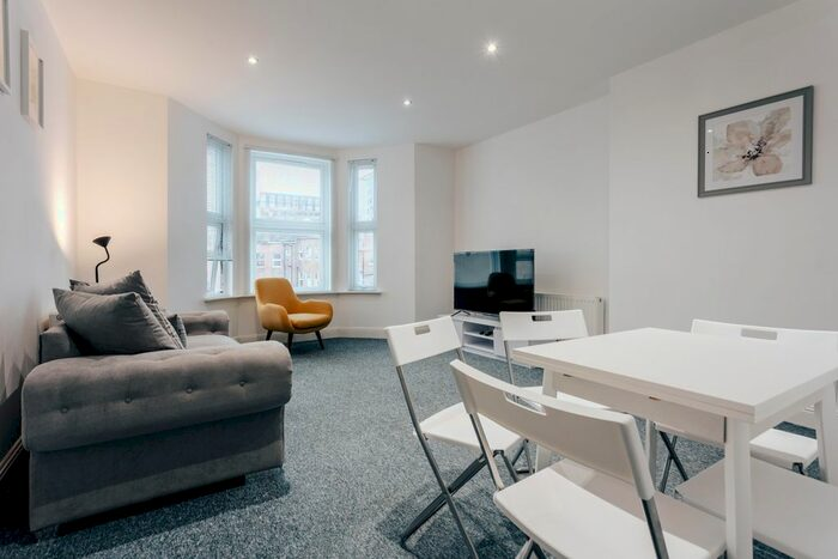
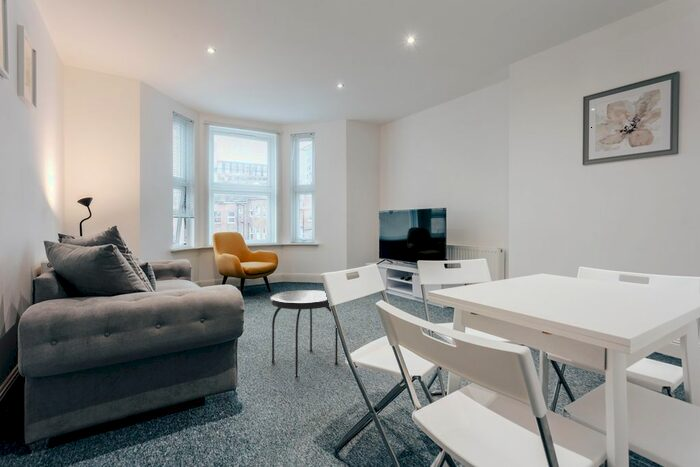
+ side table (310, 329)
